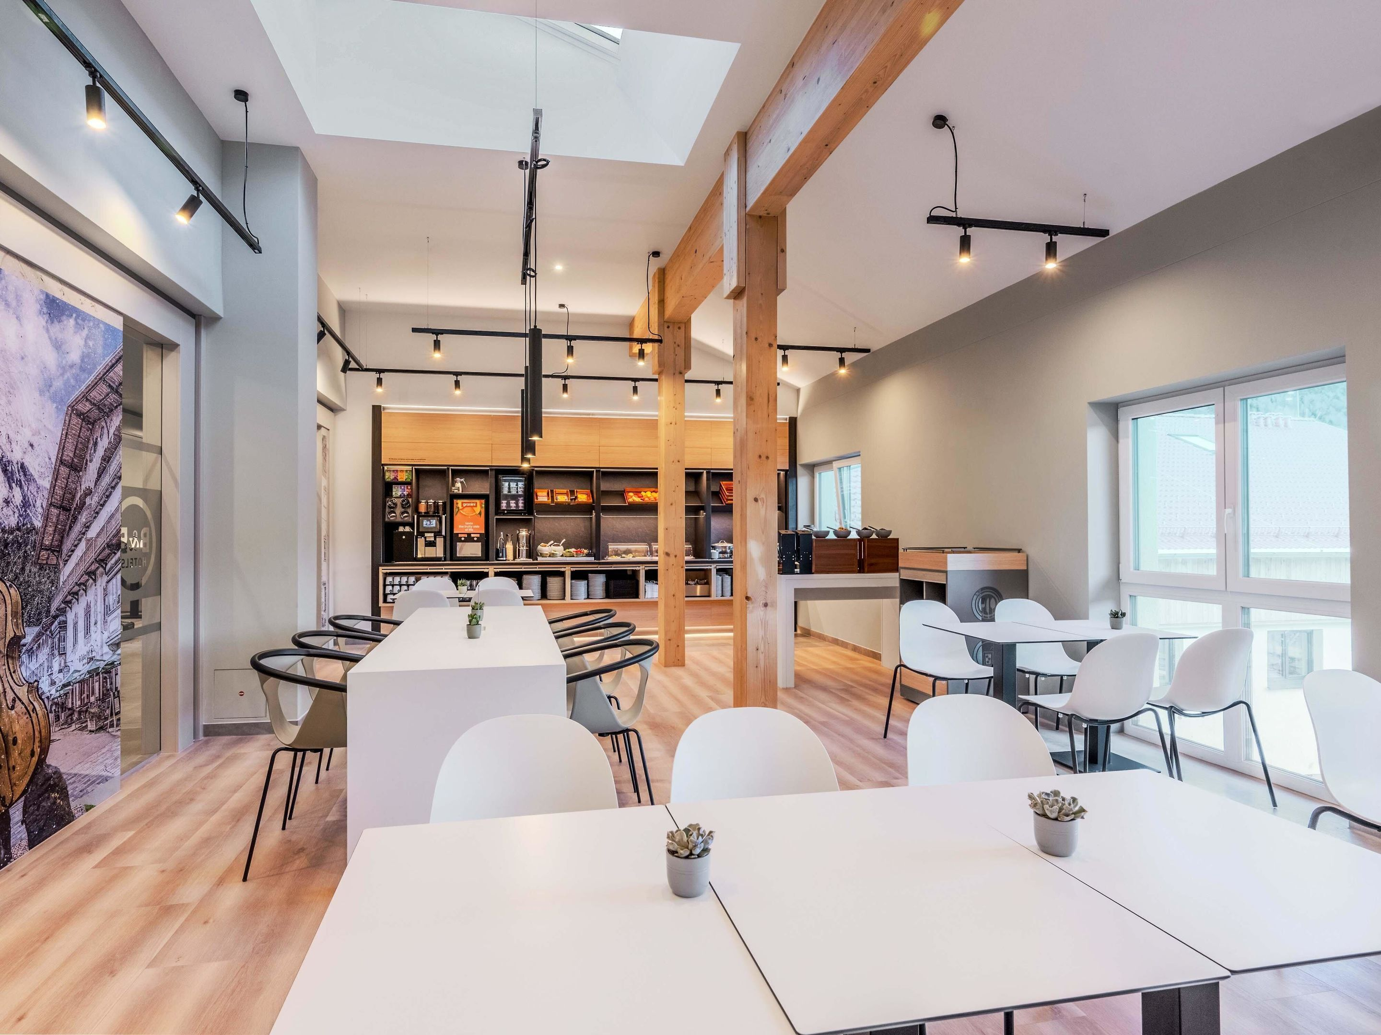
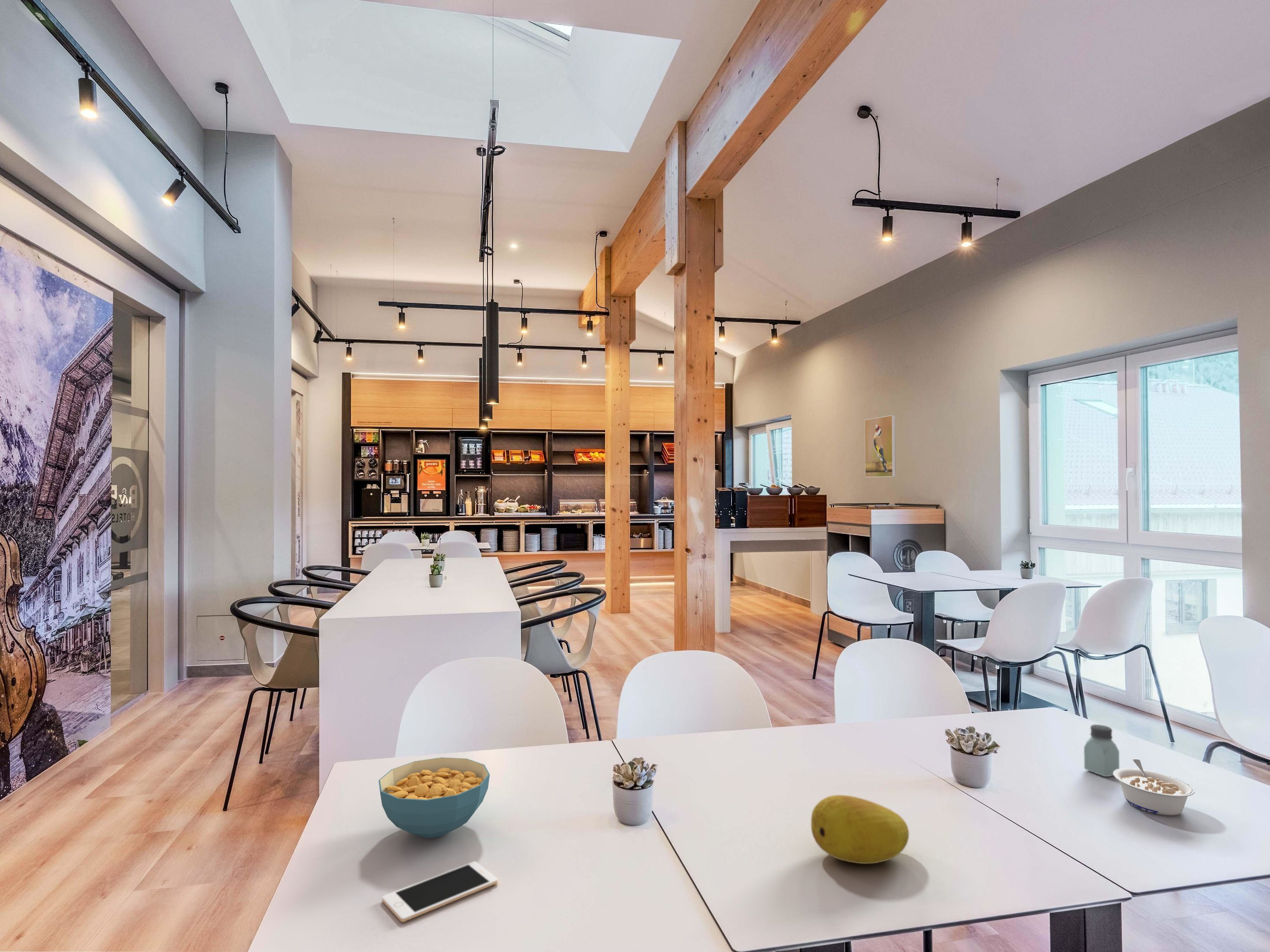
+ saltshaker (1101, 749)
+ fruit (862, 826)
+ cell phone (441, 889)
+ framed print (879, 447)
+ cereal bowl (434, 803)
+ legume (1150, 789)
